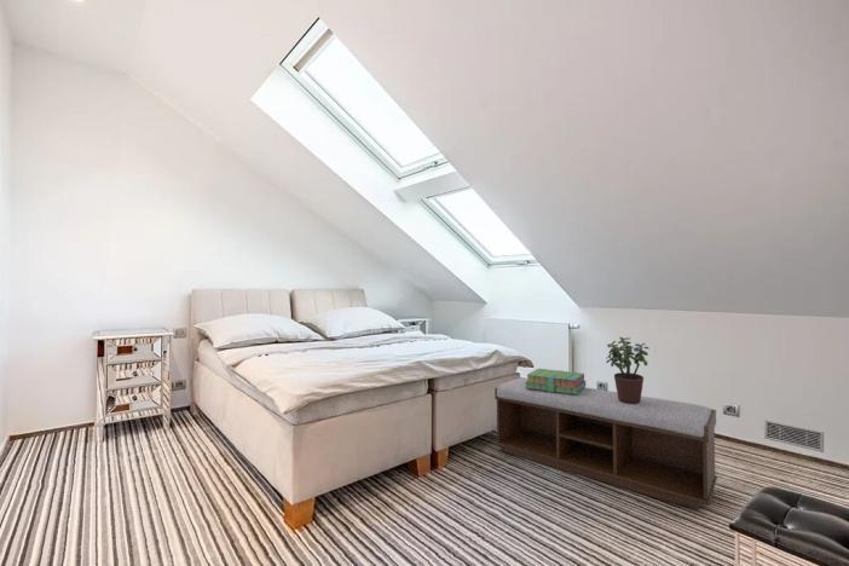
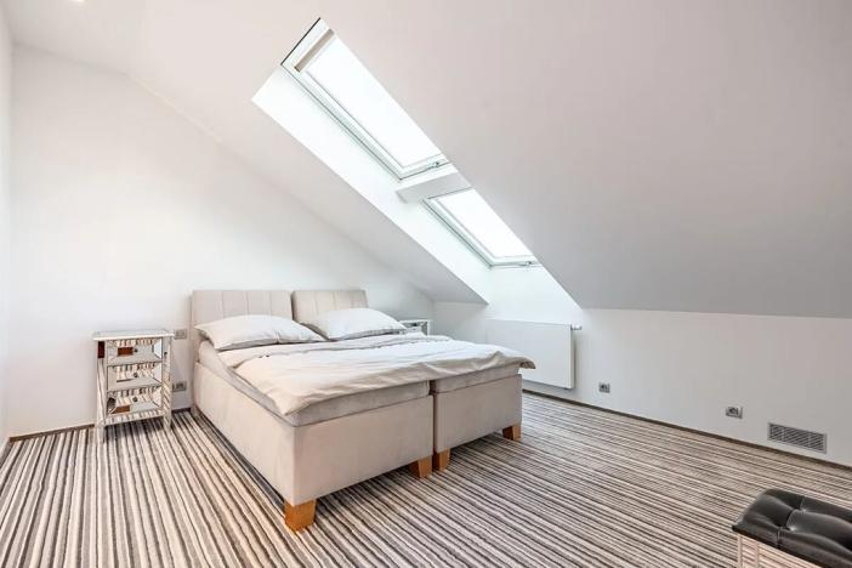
- stack of books (555, 380)
- potted plant (629, 370)
- bench (594, 429)
